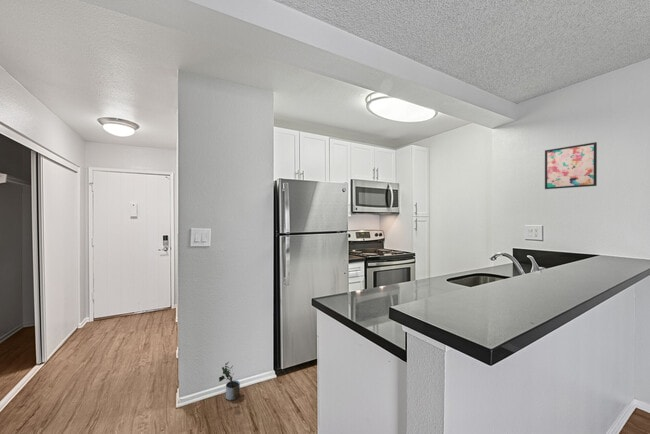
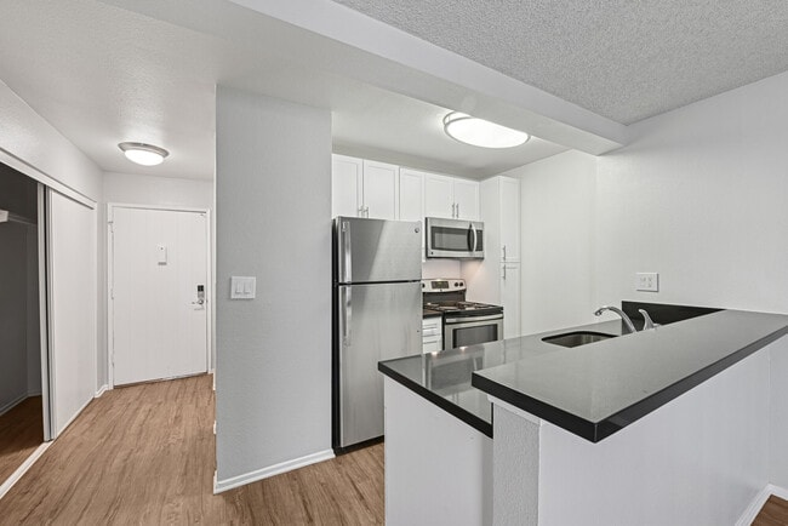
- wall art (569, 167)
- potted plant (230, 380)
